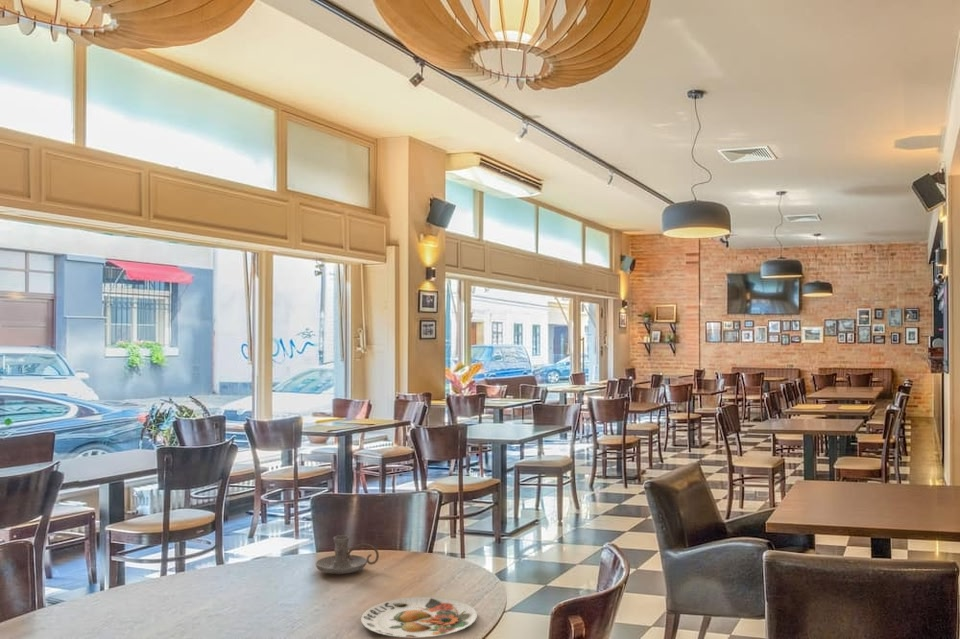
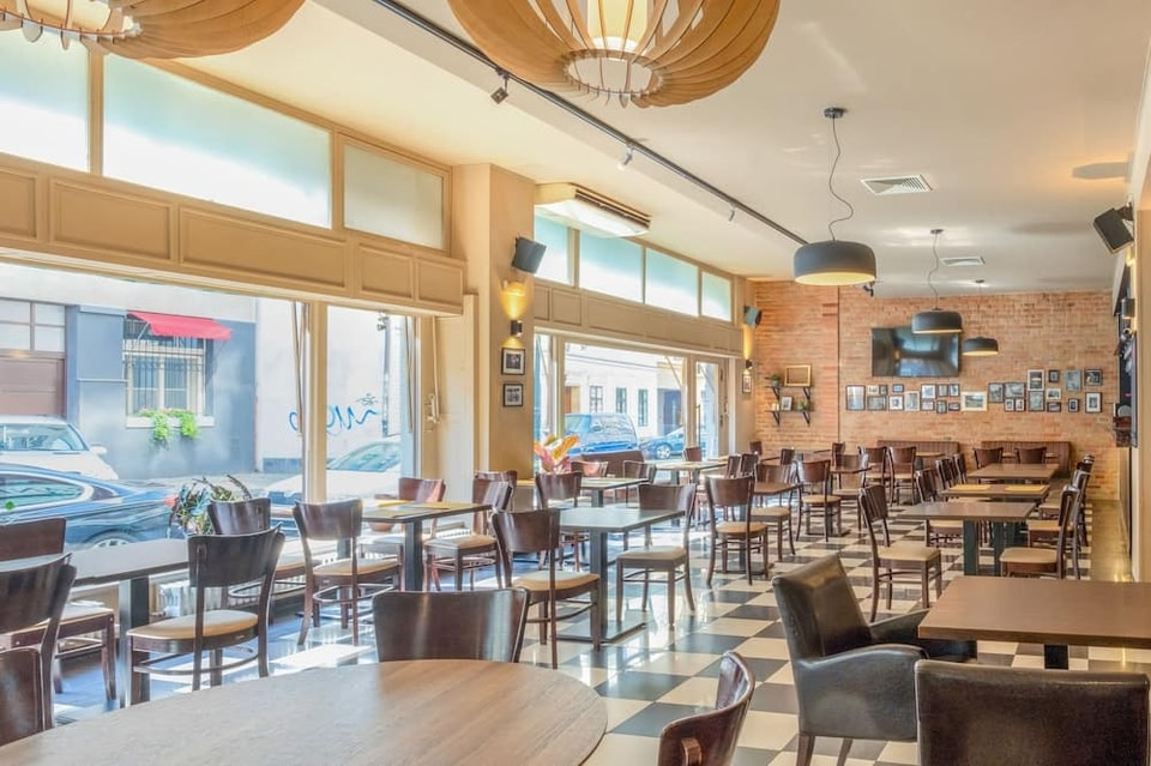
- plate (419, 617)
- candle holder (347, 553)
